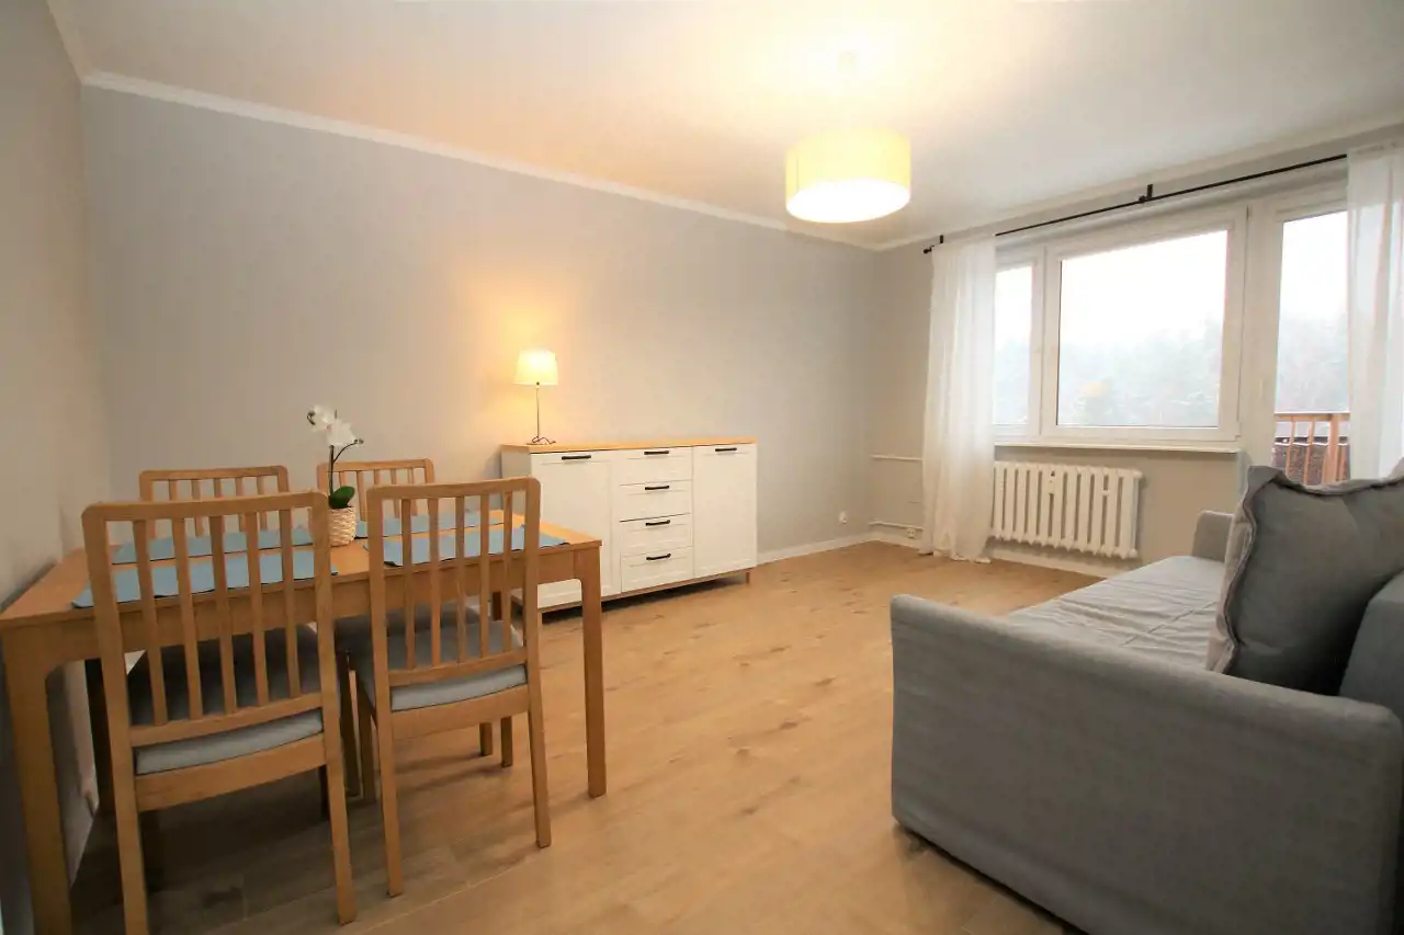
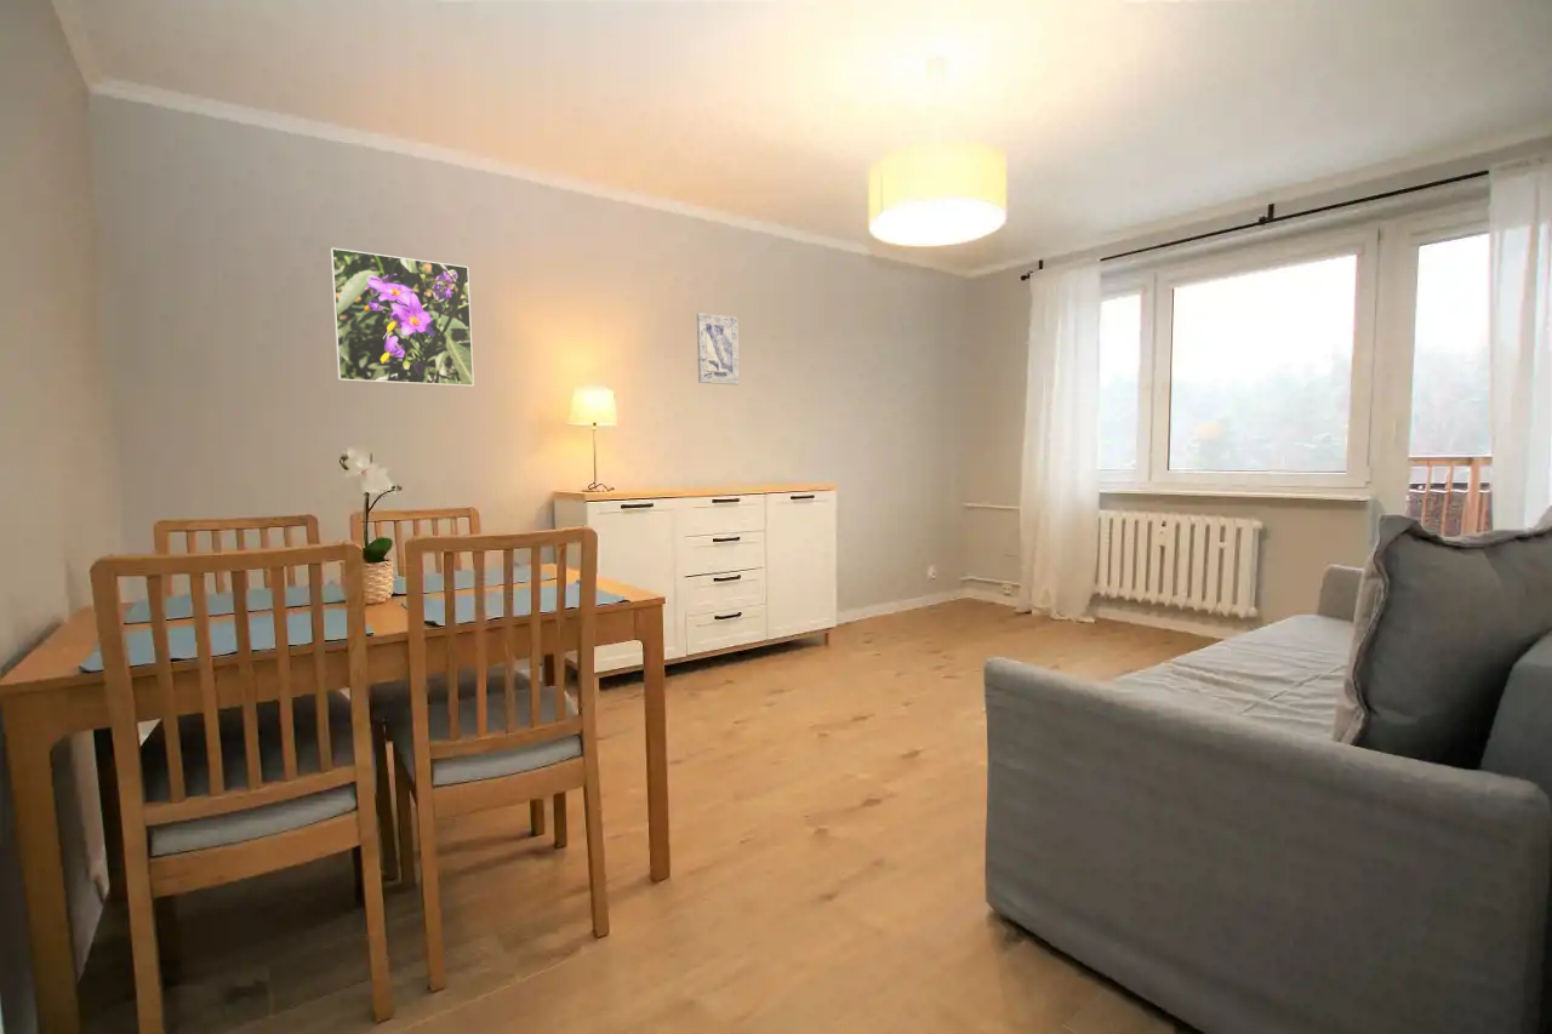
+ wall art (718, 349)
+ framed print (405, 321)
